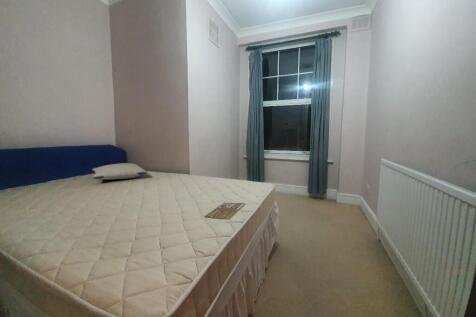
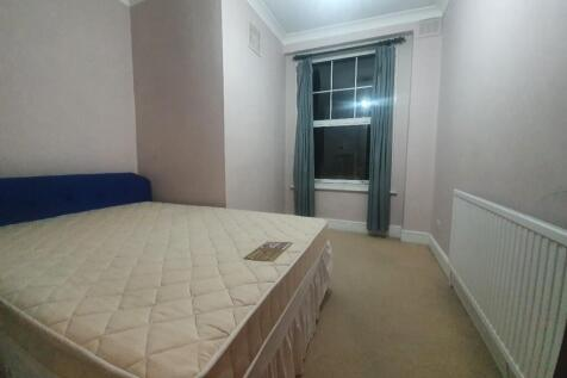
- pillow (119, 171)
